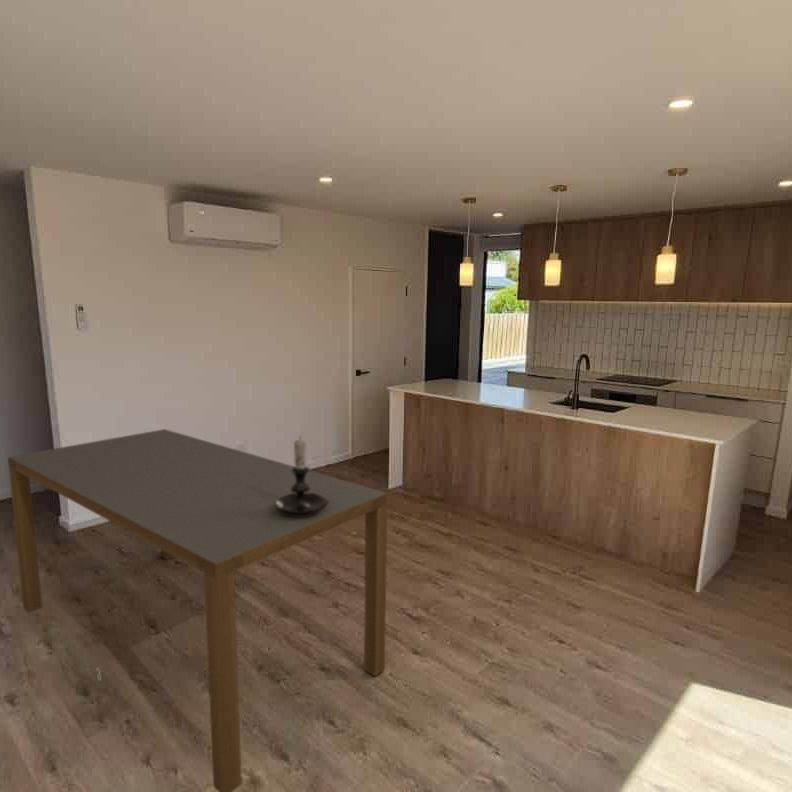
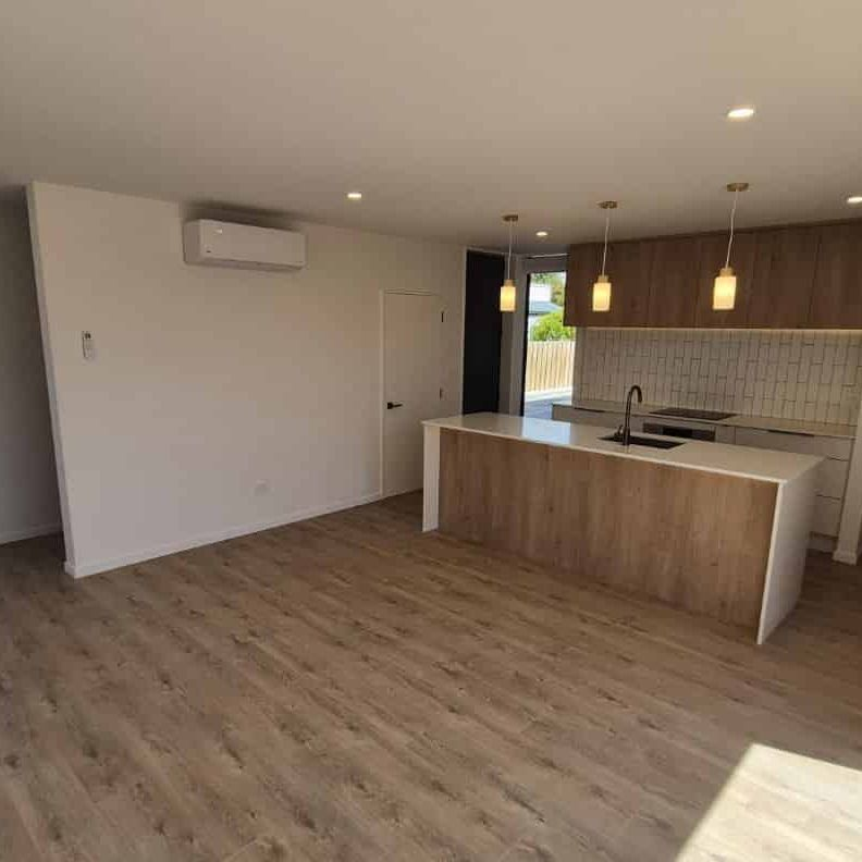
- candle holder (301, 473)
- dining table (185, 557)
